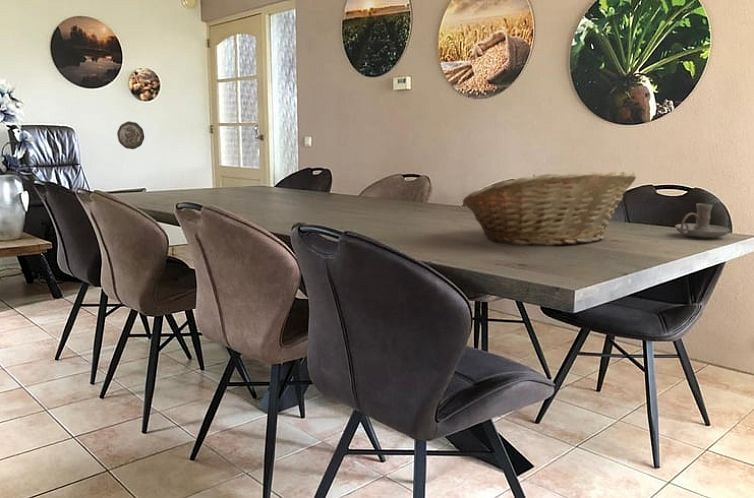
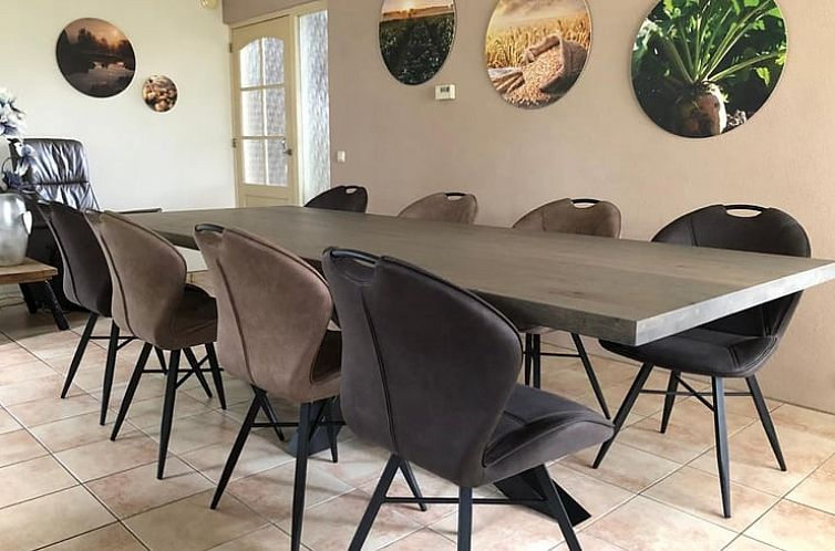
- candle holder (699, 220)
- fruit basket (548, 203)
- decorative plate (130, 135)
